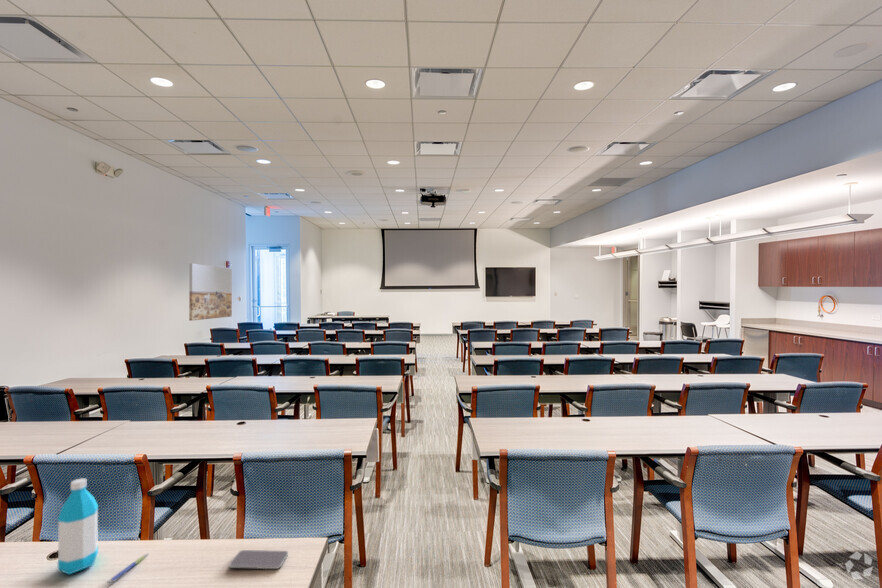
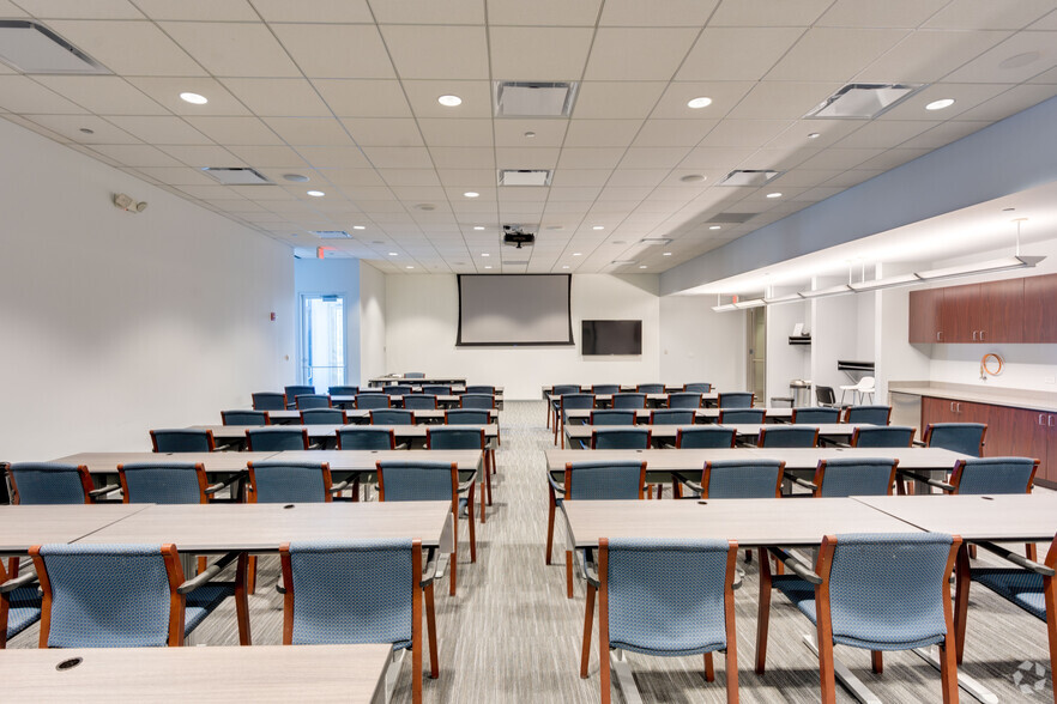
- smartphone (259, 559)
- wall art (212, 292)
- pen (129, 567)
- water bottle (78, 523)
